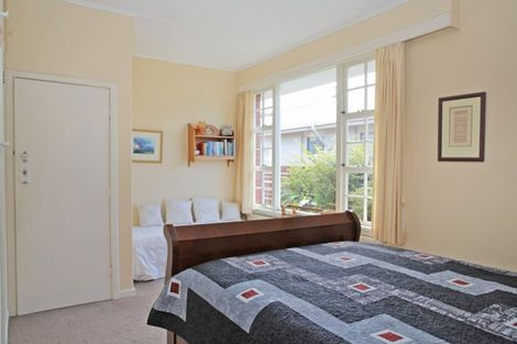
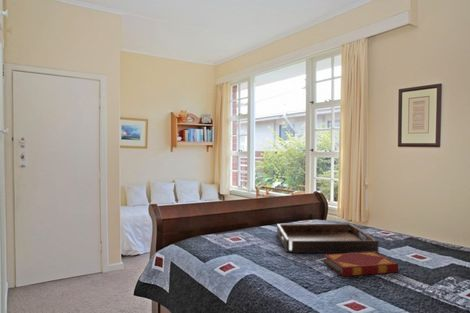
+ serving tray (322, 236)
+ hardback book (359, 263)
